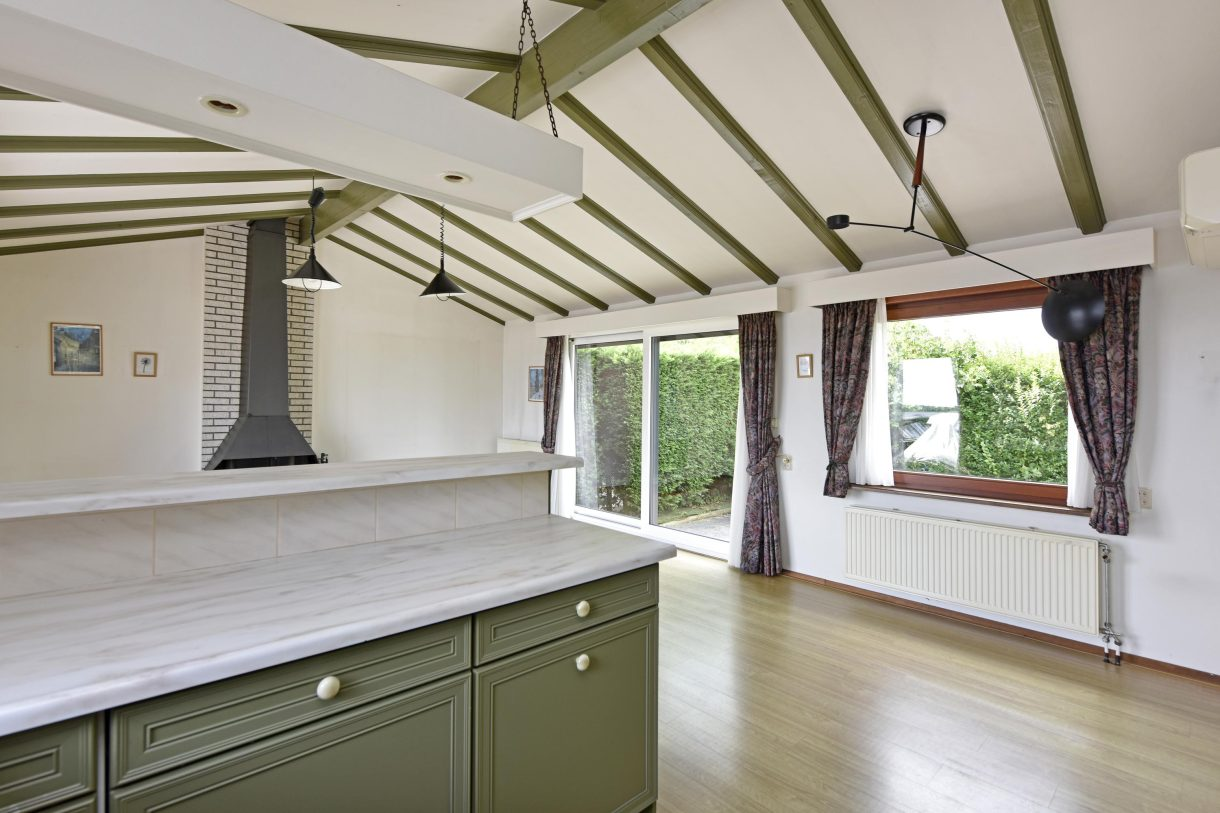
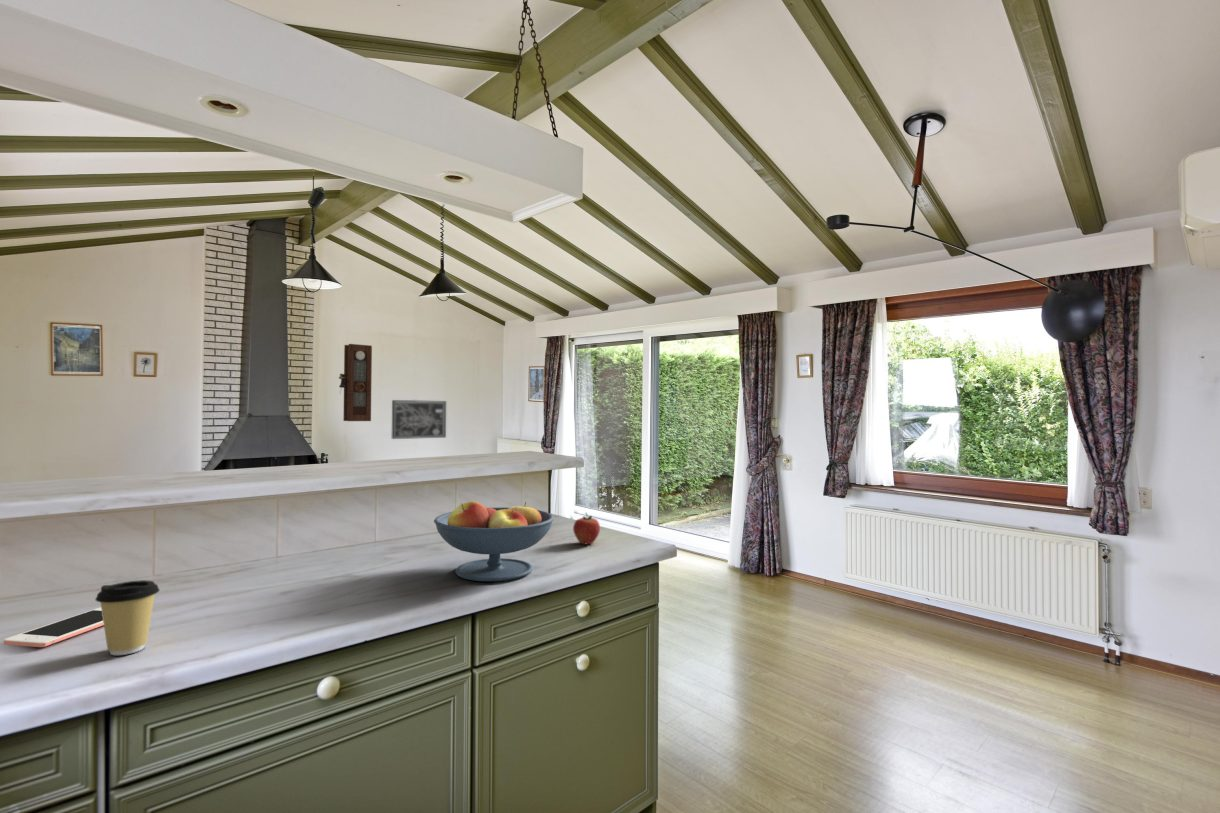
+ coffee cup (127, 616)
+ pendulum clock (354, 382)
+ fruit bowl (494, 534)
+ cell phone (74, 625)
+ wall art (419, 419)
+ apple (586, 527)
